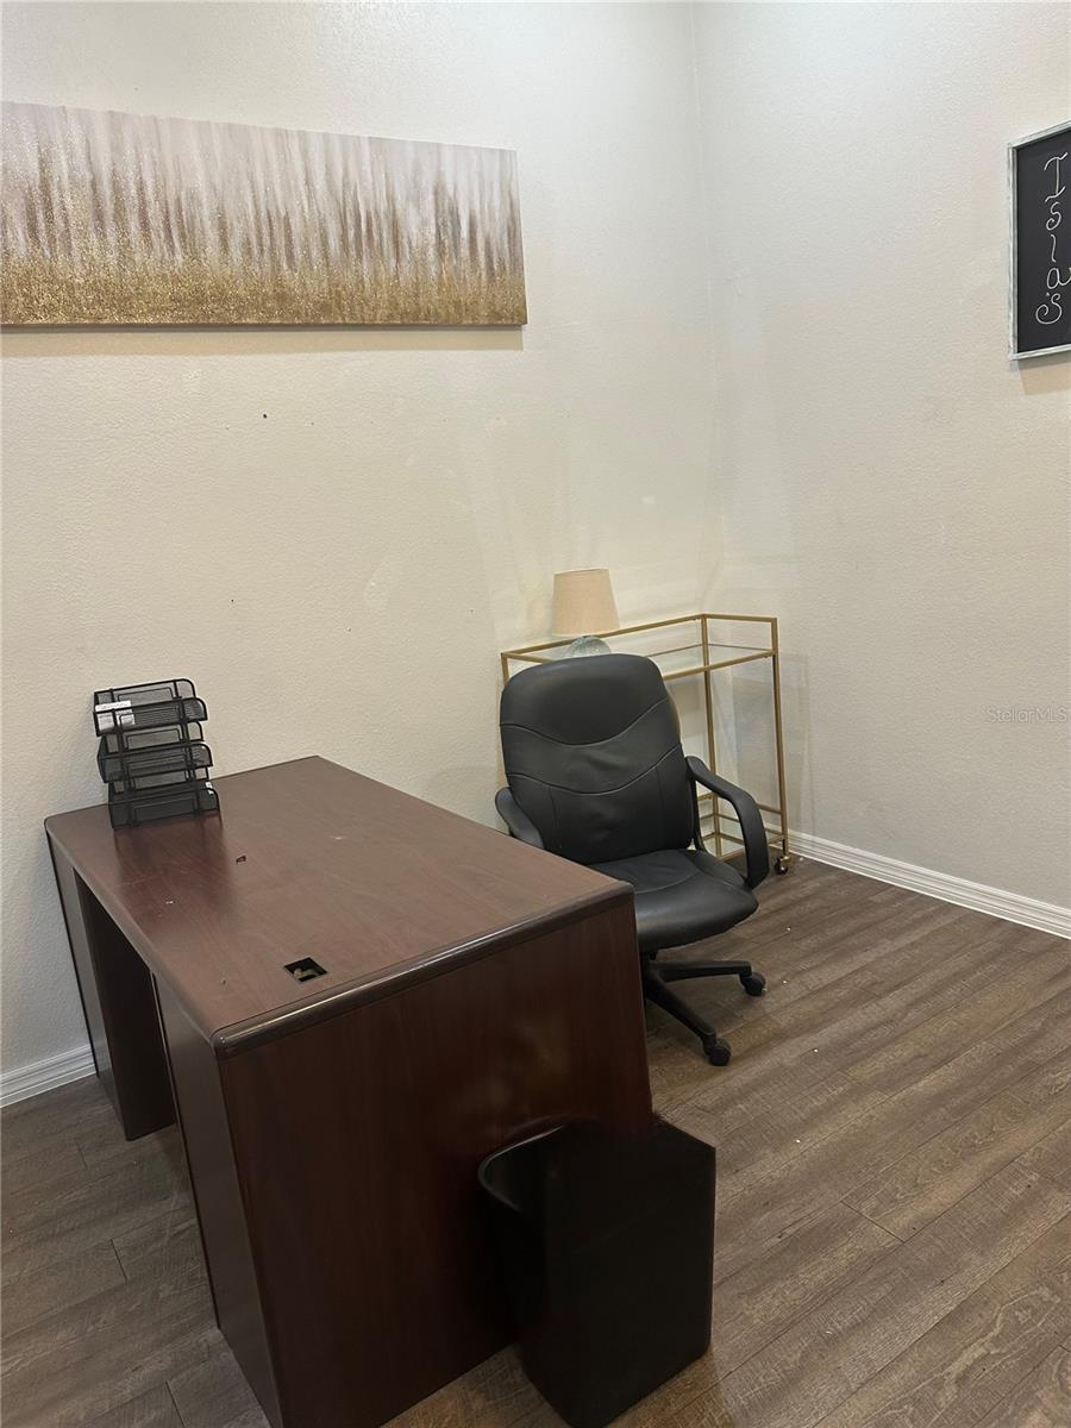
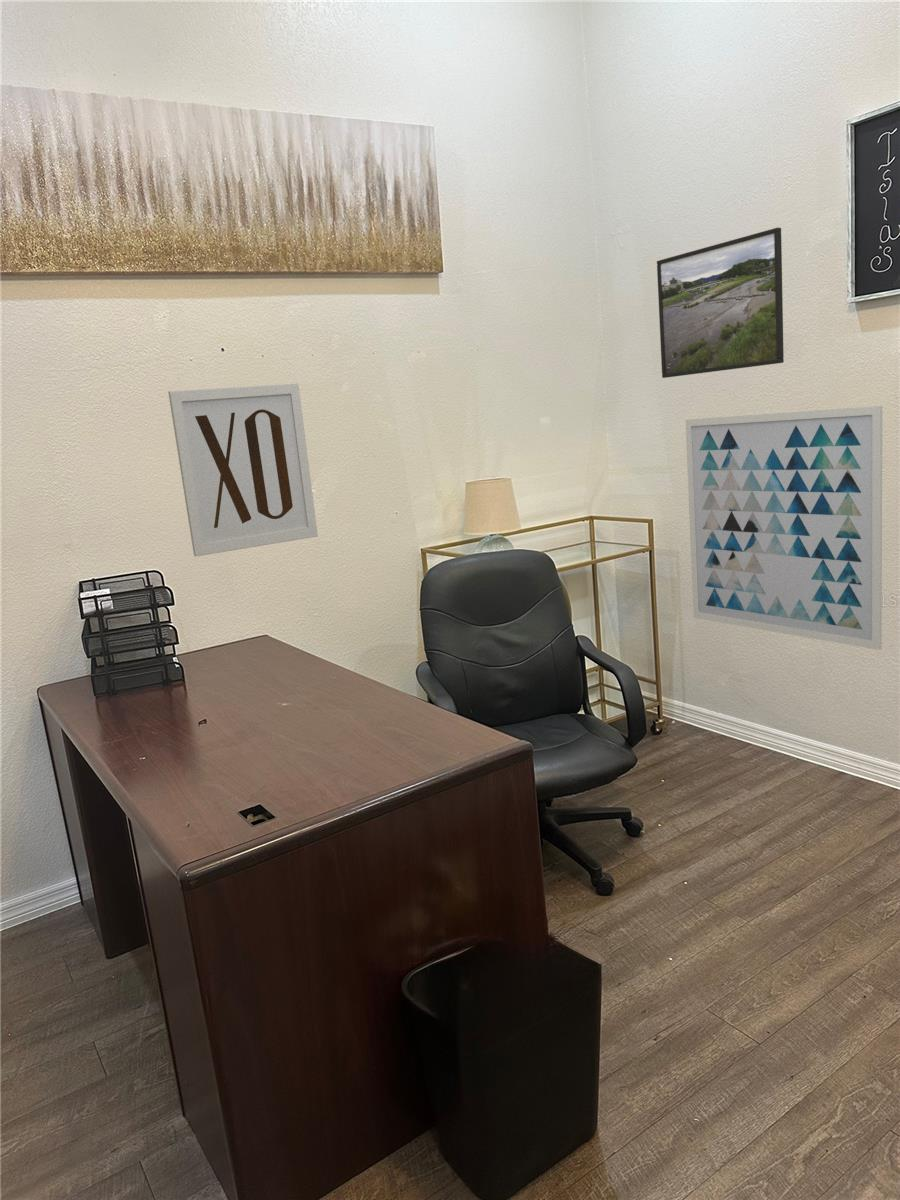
+ wall art (247, 467)
+ wall art (775, 525)
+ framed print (716, 309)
